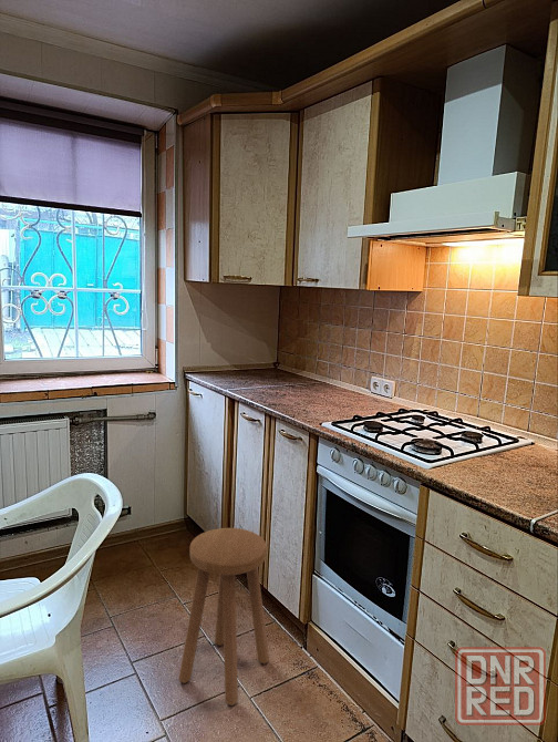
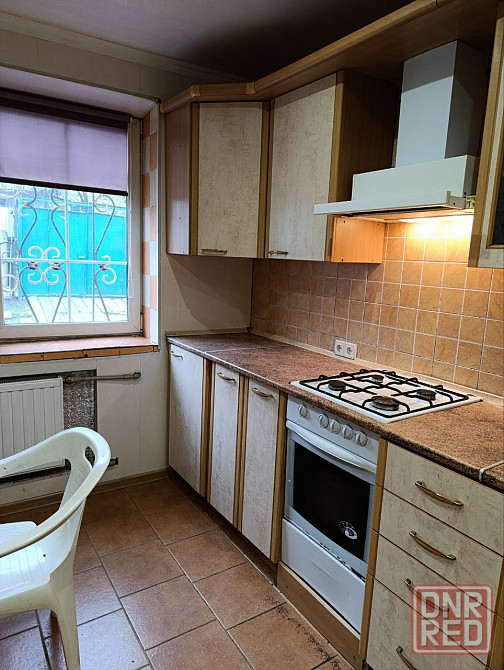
- stool (226, 609)
